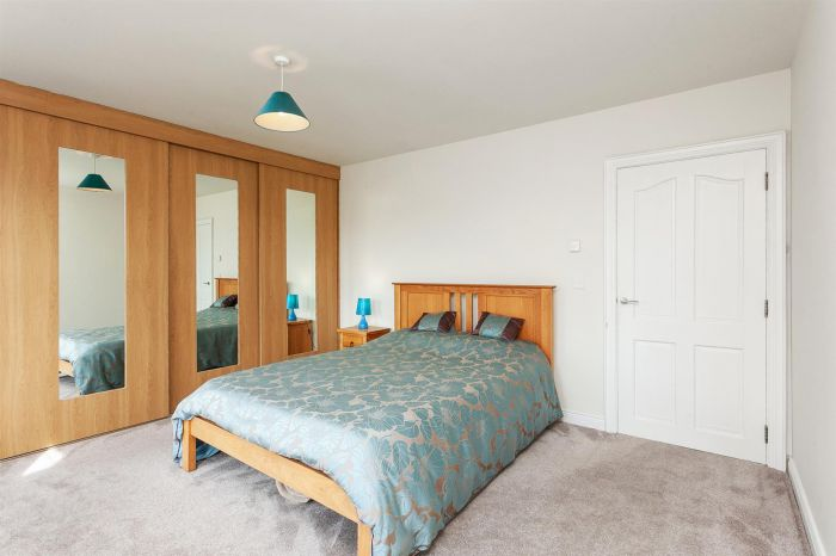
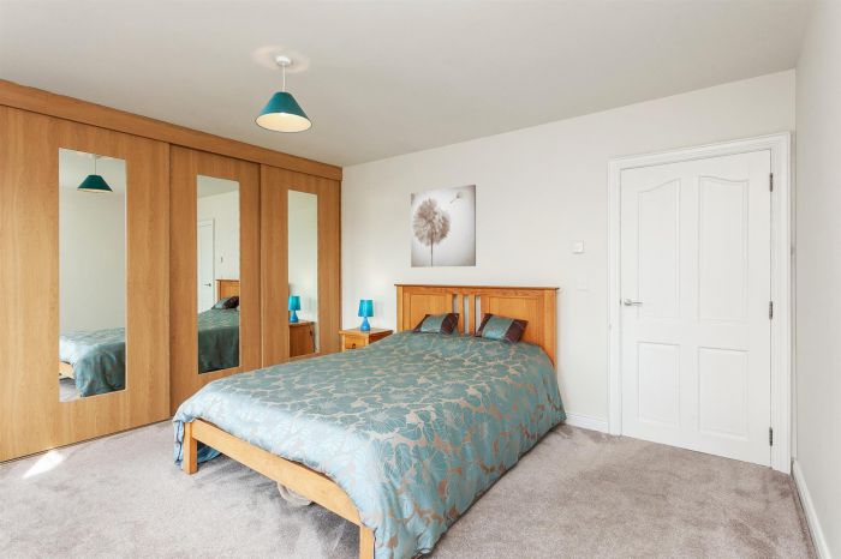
+ wall art (441, 228)
